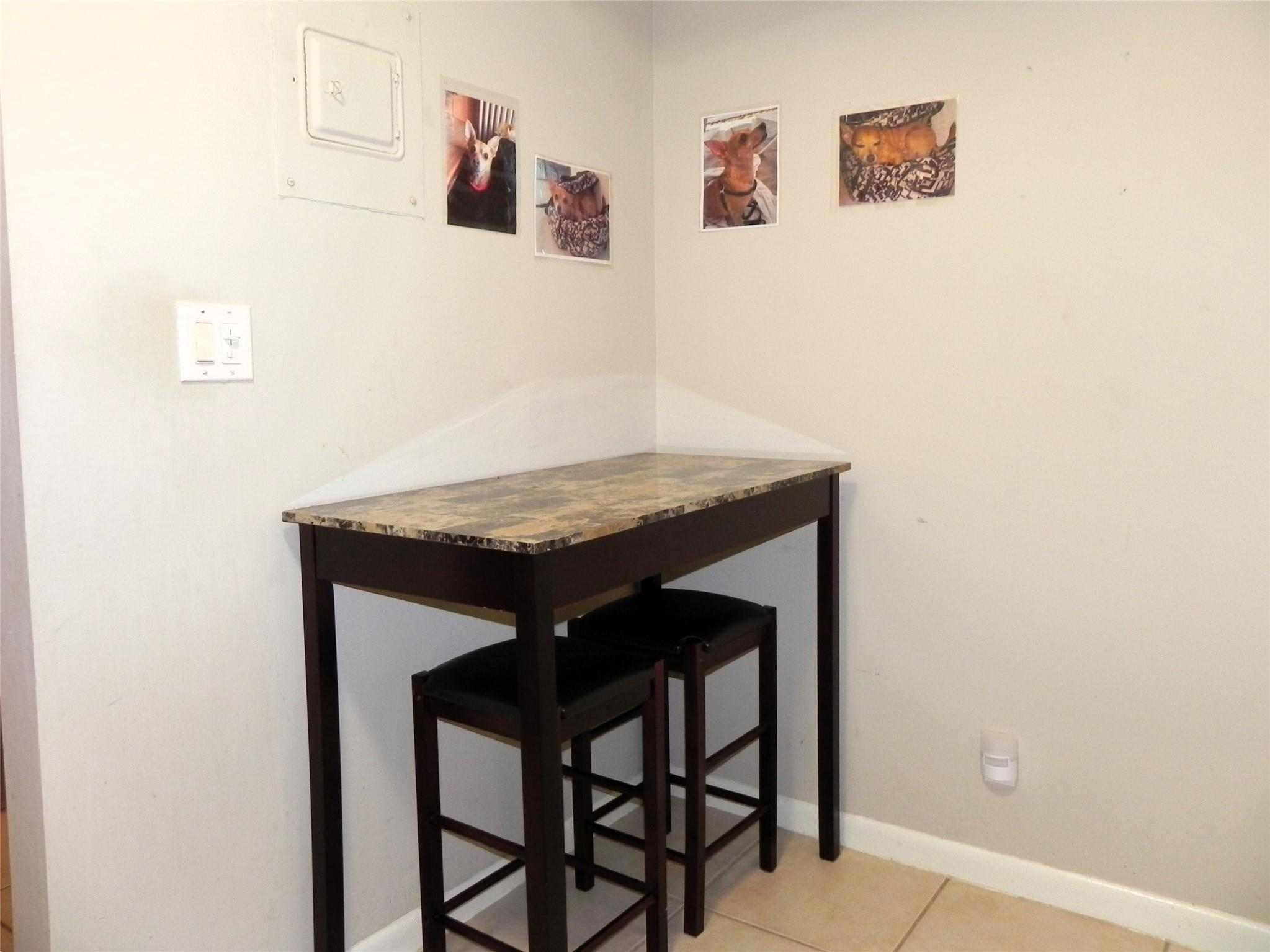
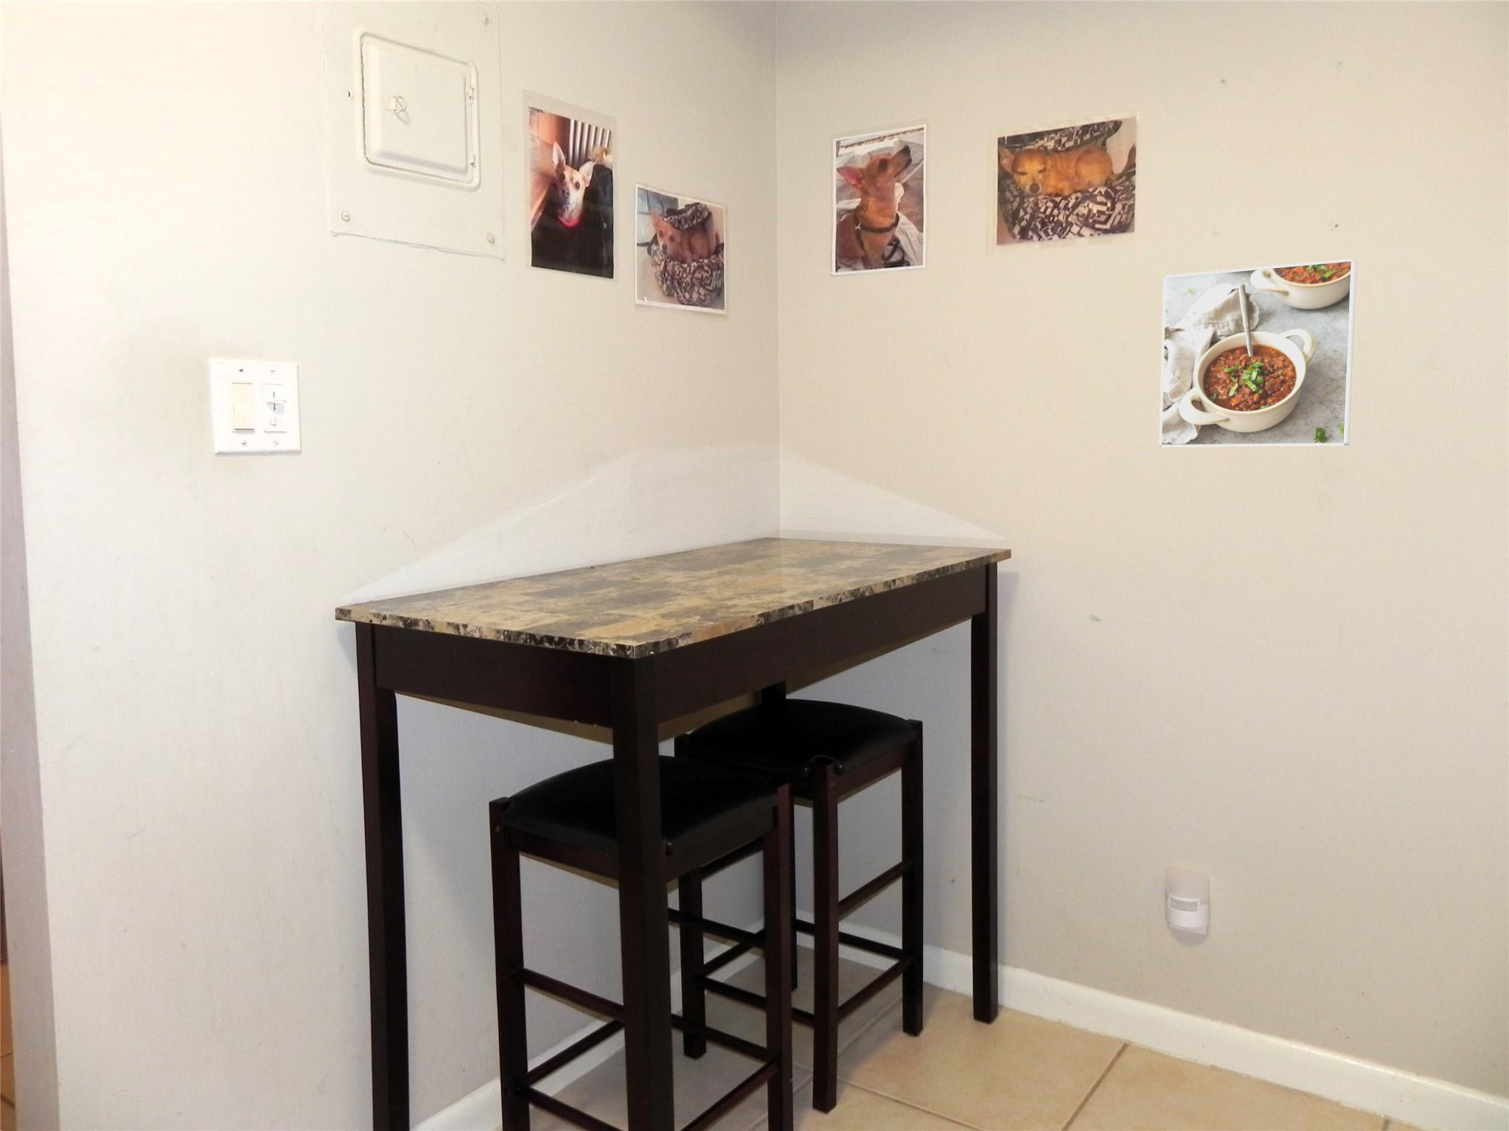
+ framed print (1254, 358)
